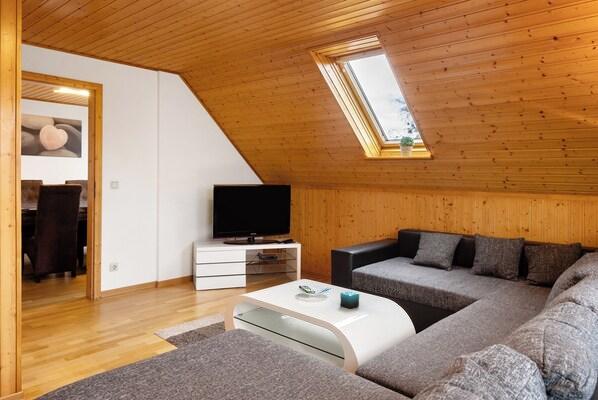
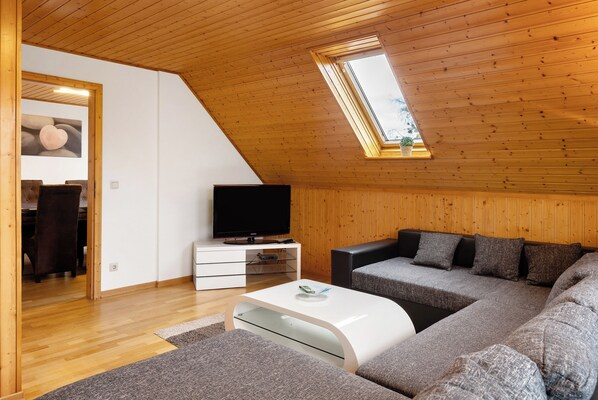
- candle (349, 297)
